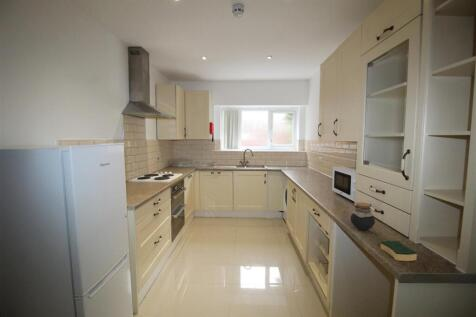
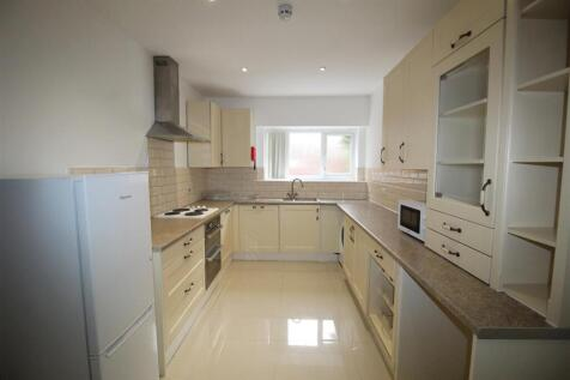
- sponge (397, 250)
- jar (363, 216)
